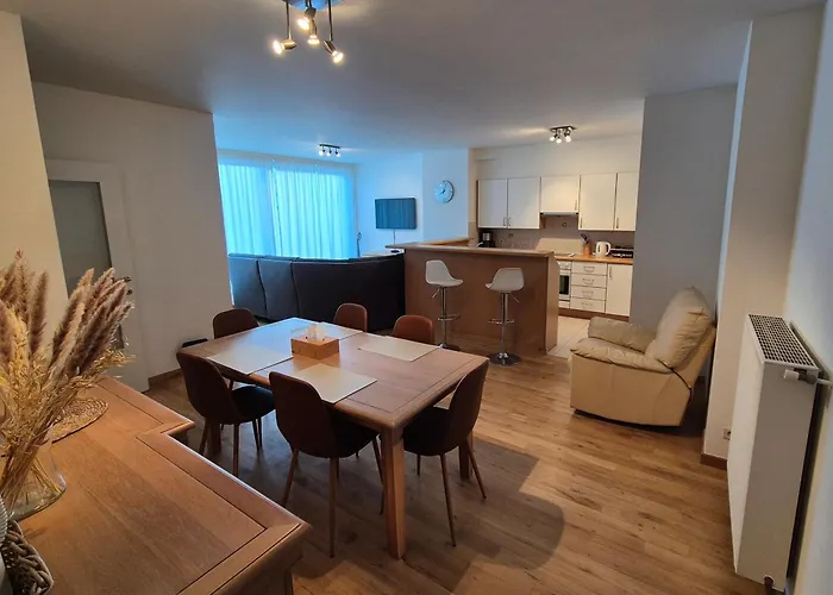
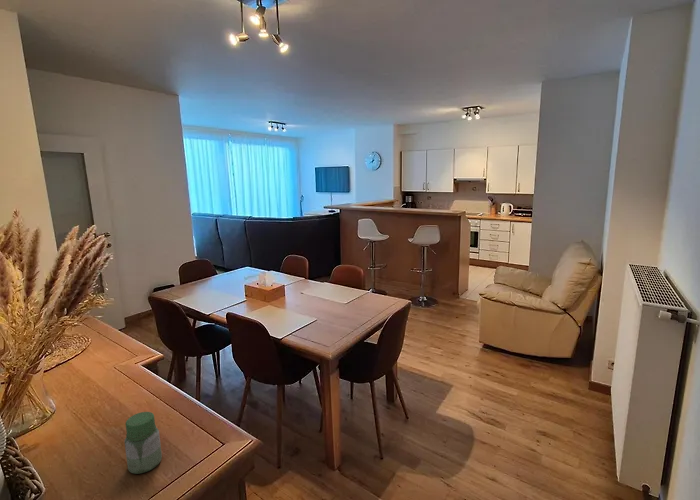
+ jar (142, 441)
